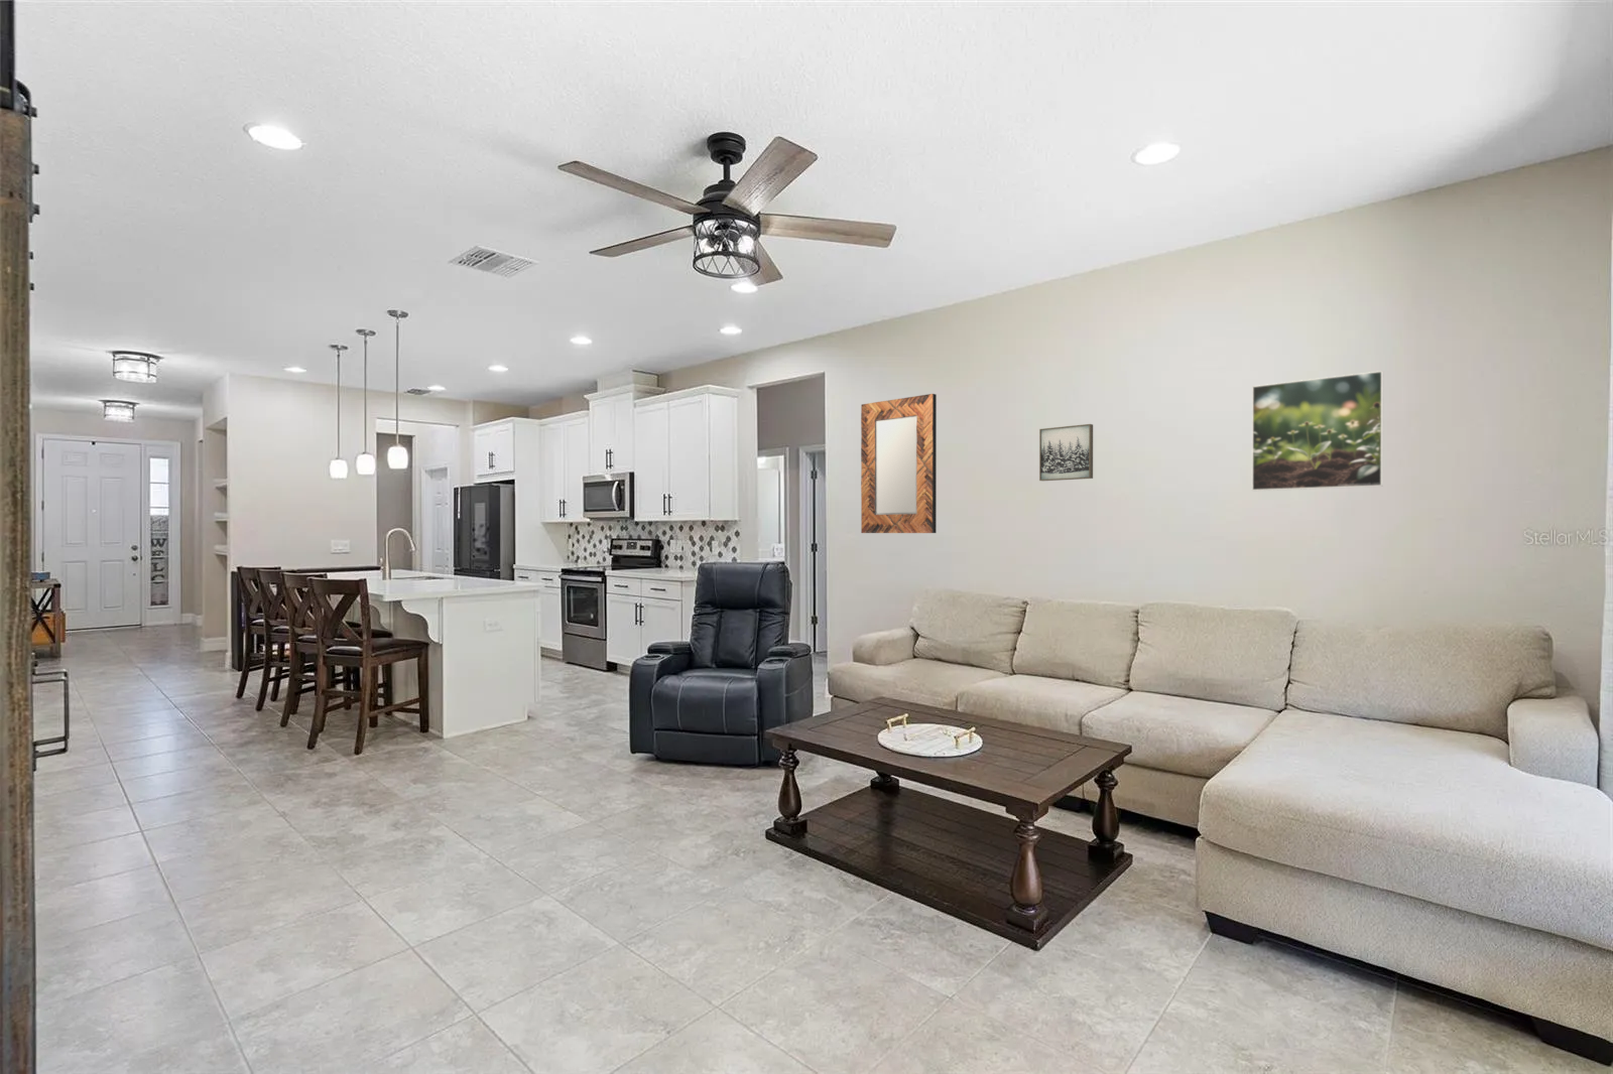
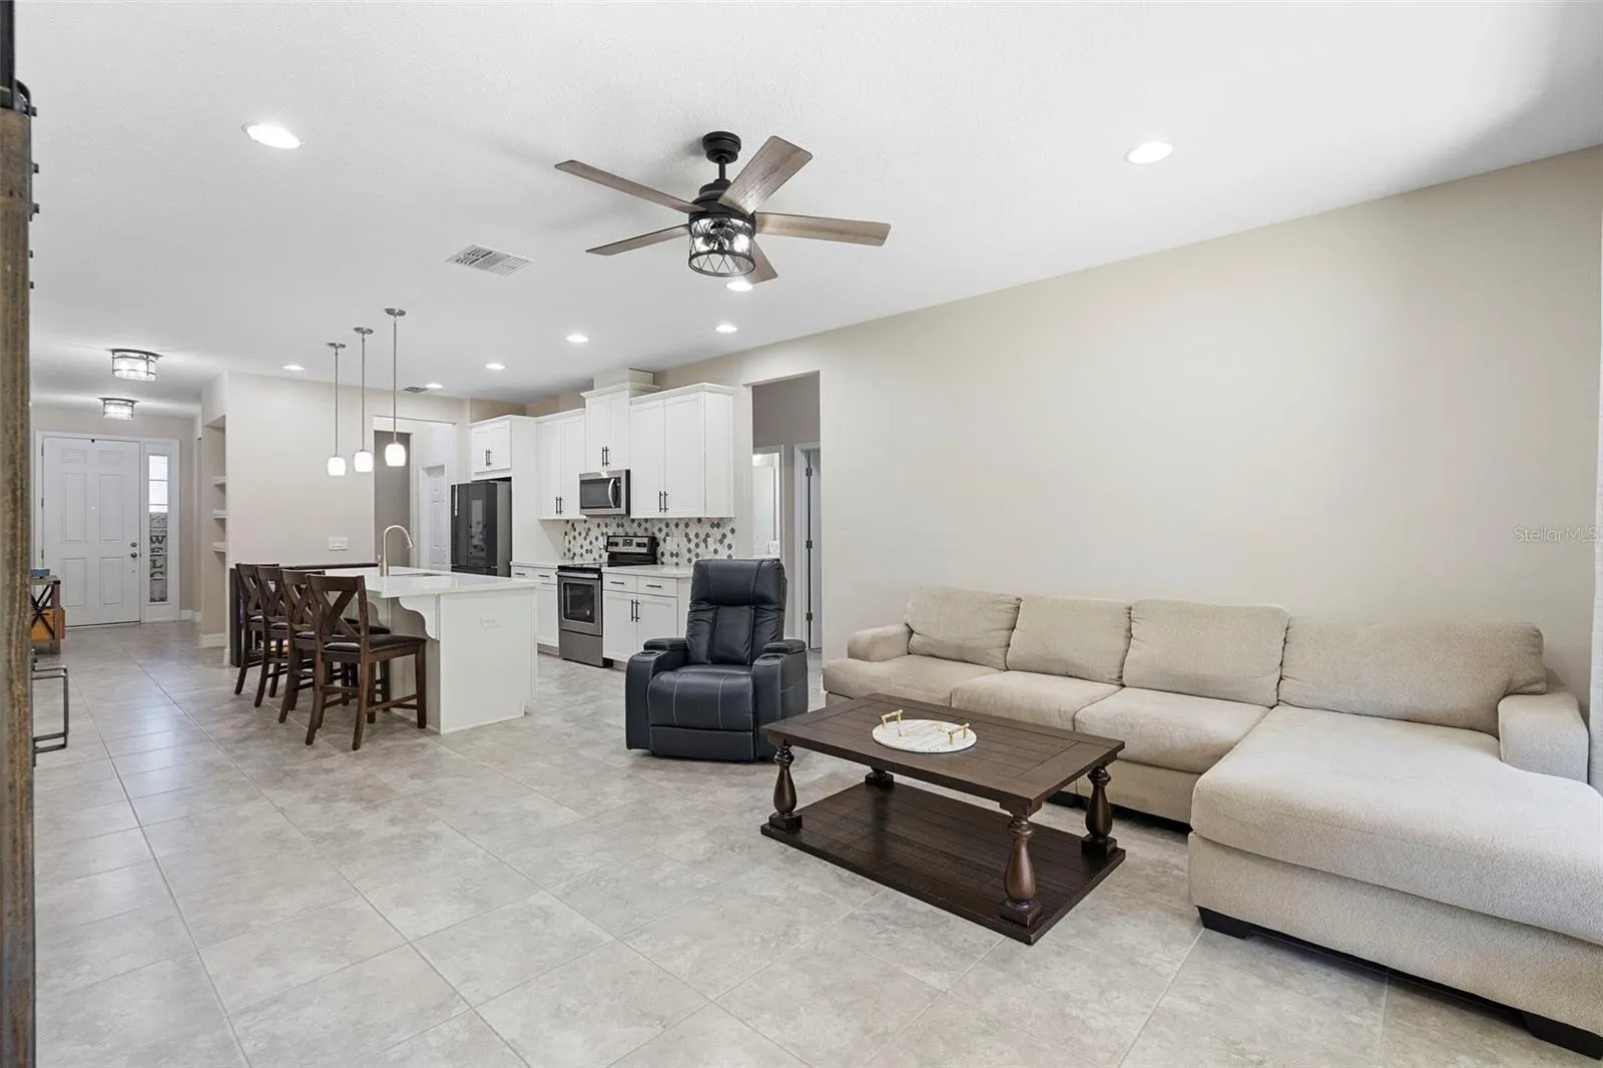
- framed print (1313, 433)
- home mirror (896, 465)
- wall art (1066, 452)
